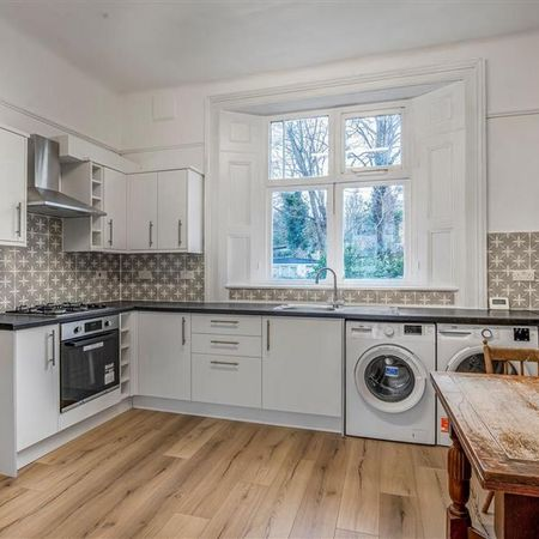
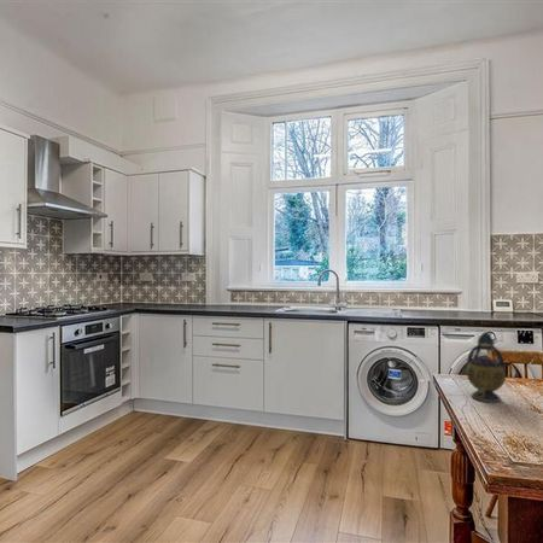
+ teapot (484, 366)
